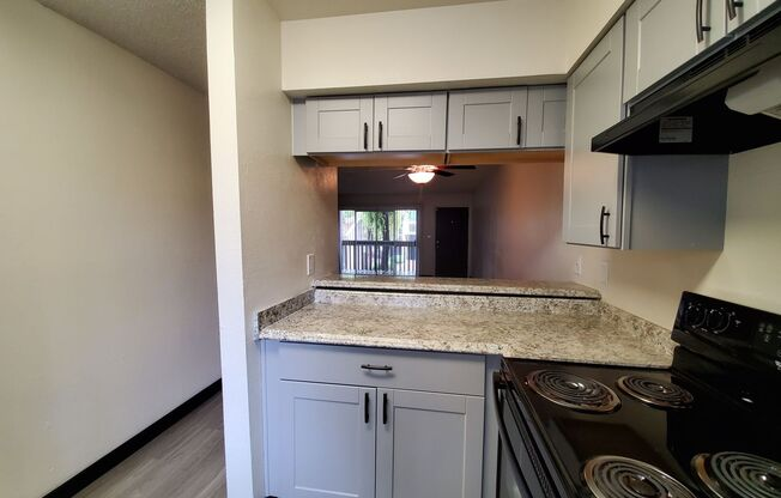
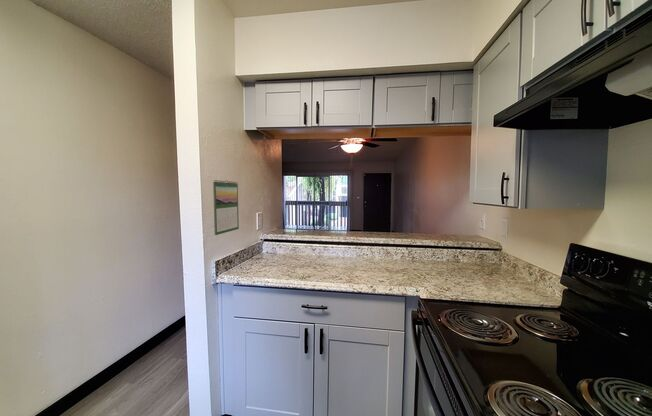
+ calendar (227, 206)
